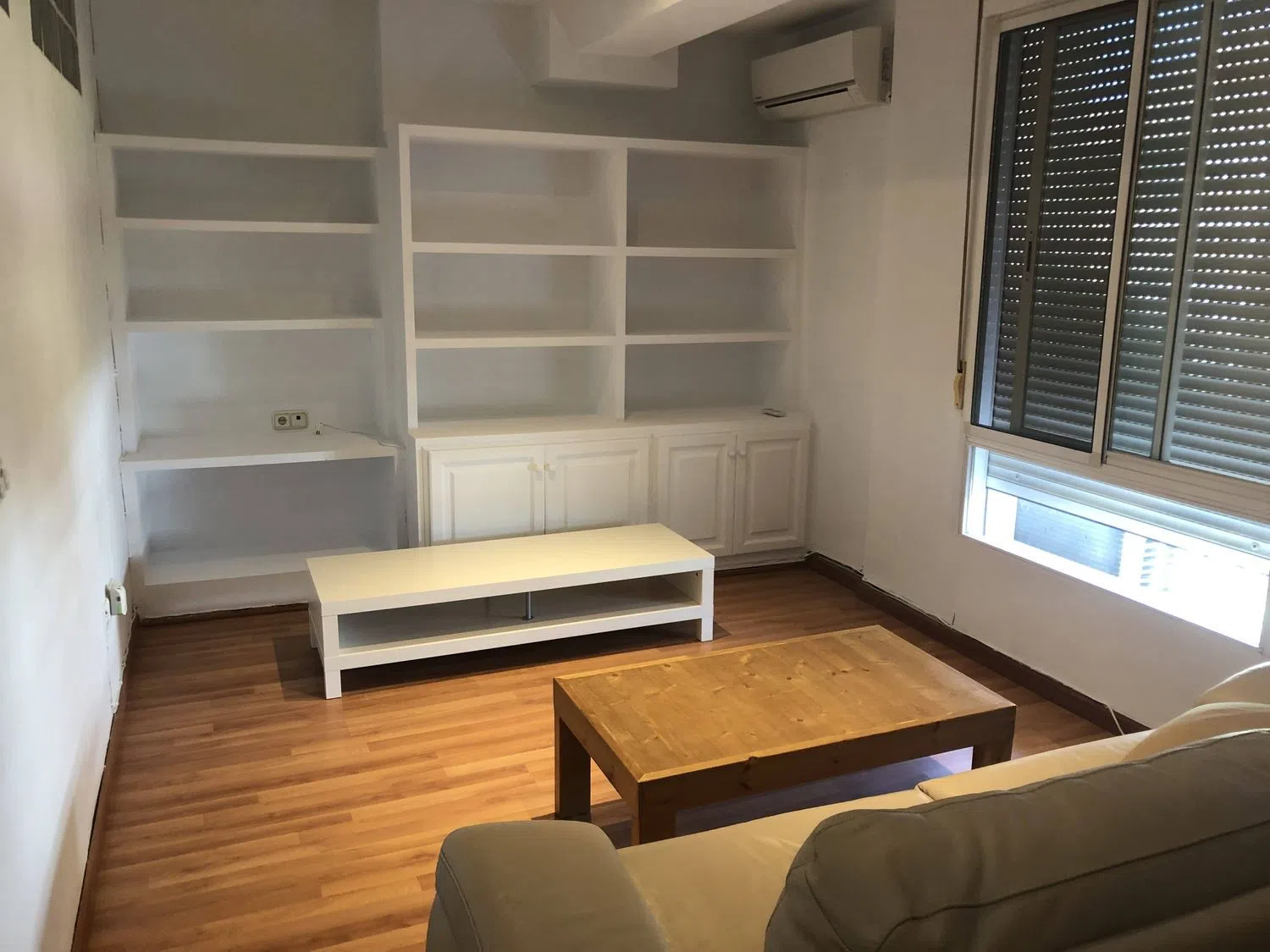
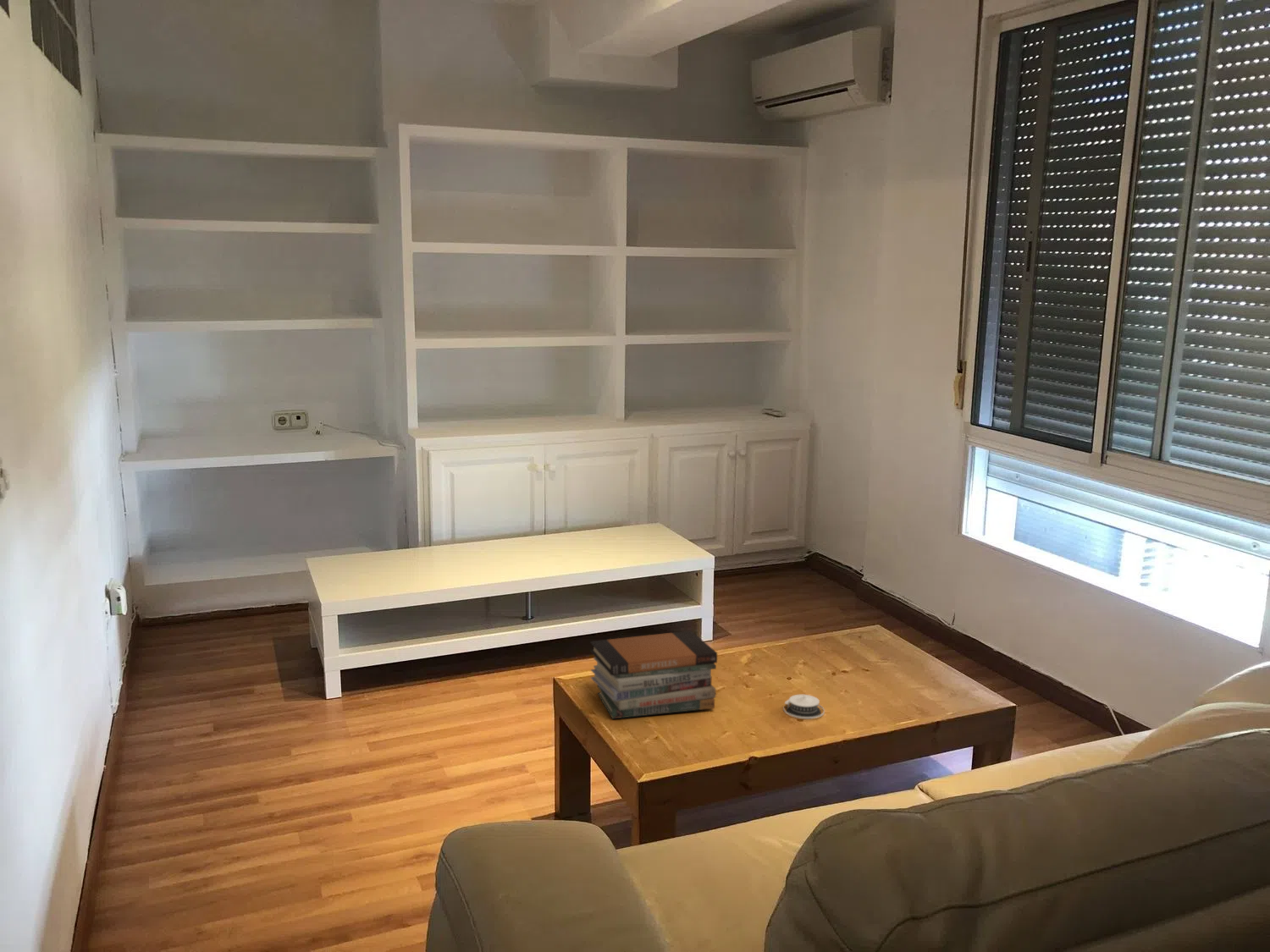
+ architectural model (804, 702)
+ book stack (652, 674)
